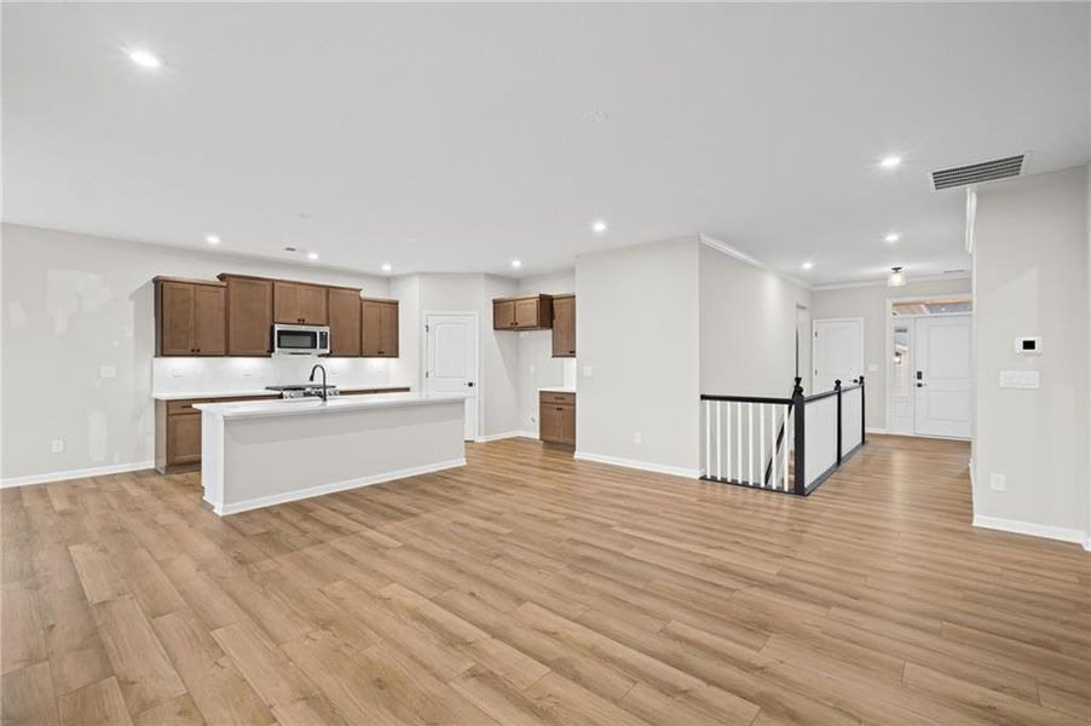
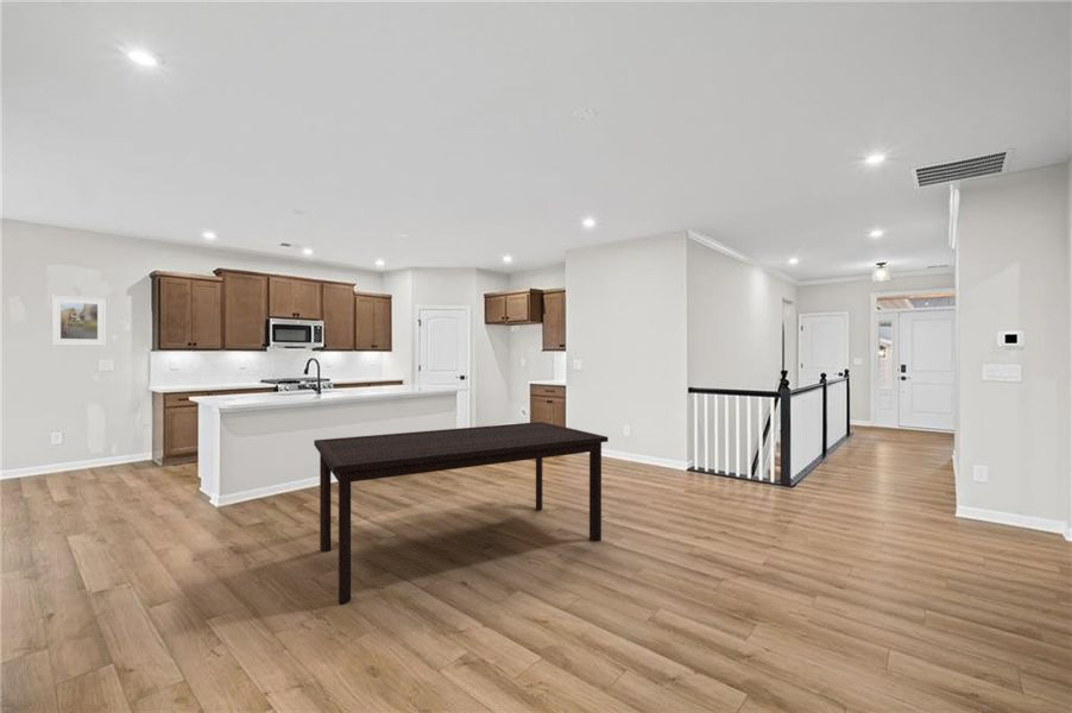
+ dining table (464, 467)
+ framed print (78, 321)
